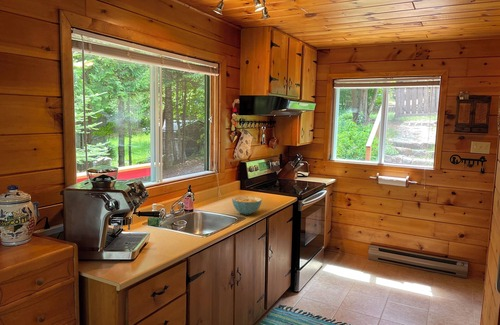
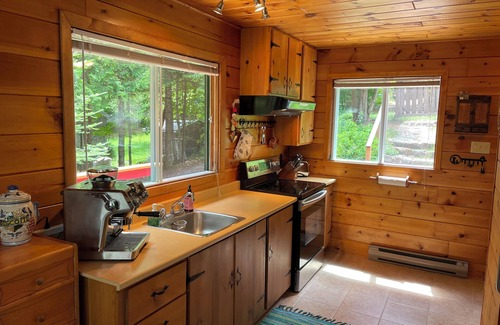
- cereal bowl (246, 206)
